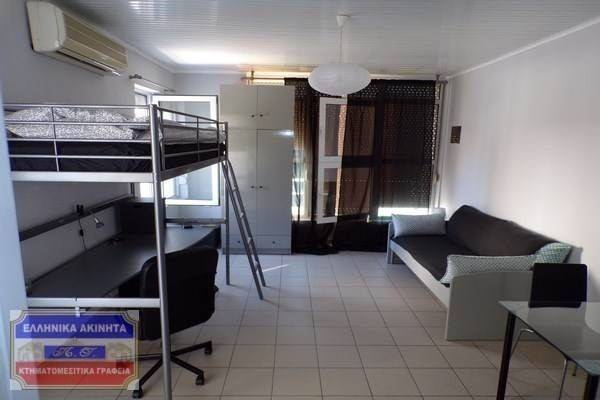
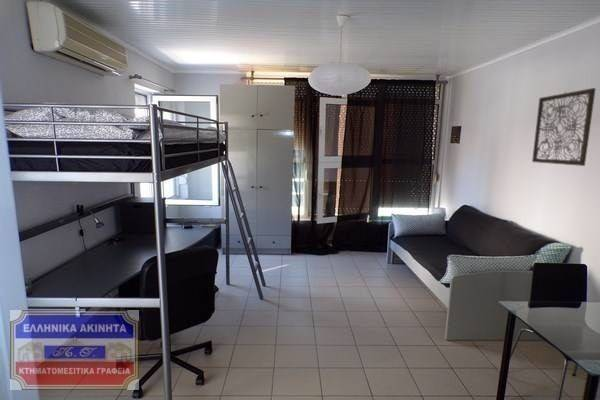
+ wall art (562, 129)
